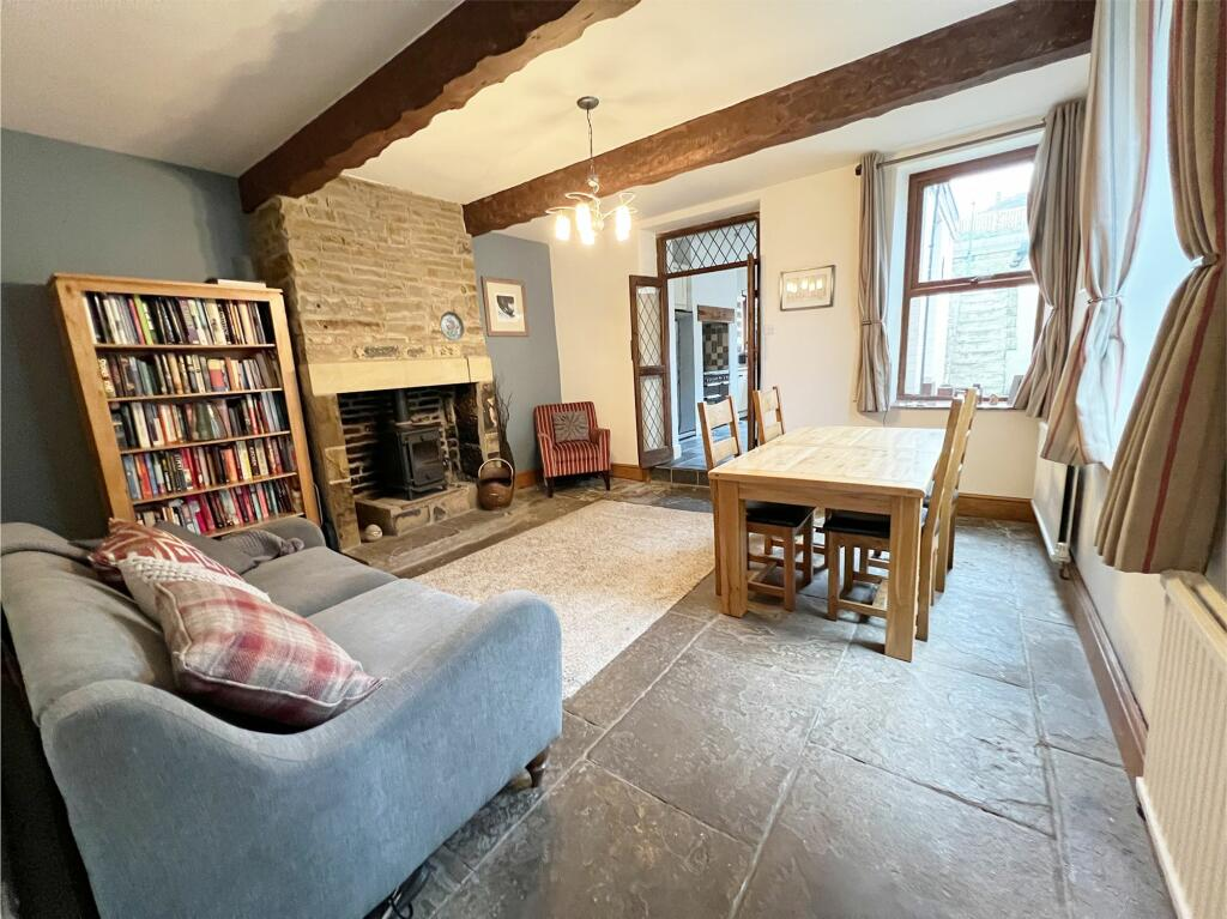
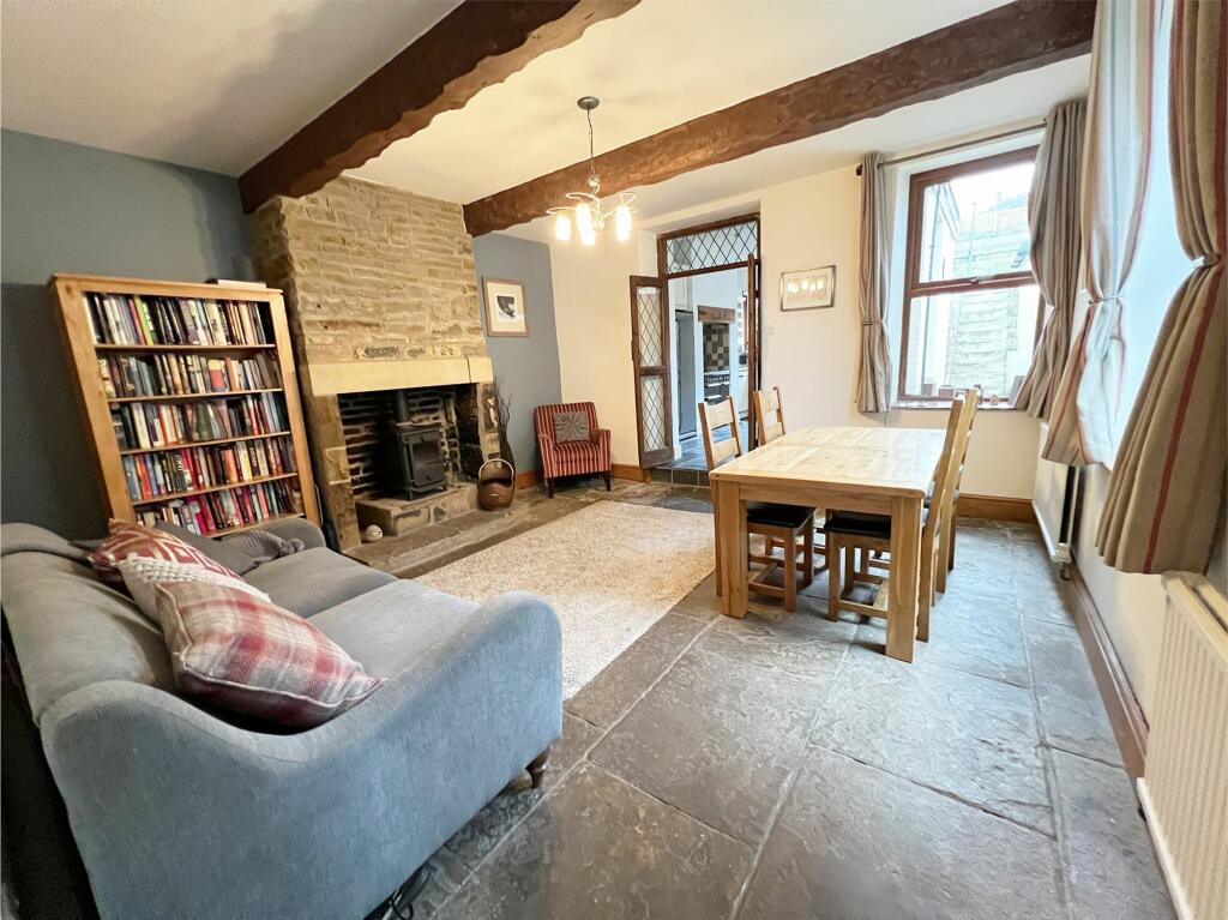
- decorative plate (451, 326)
